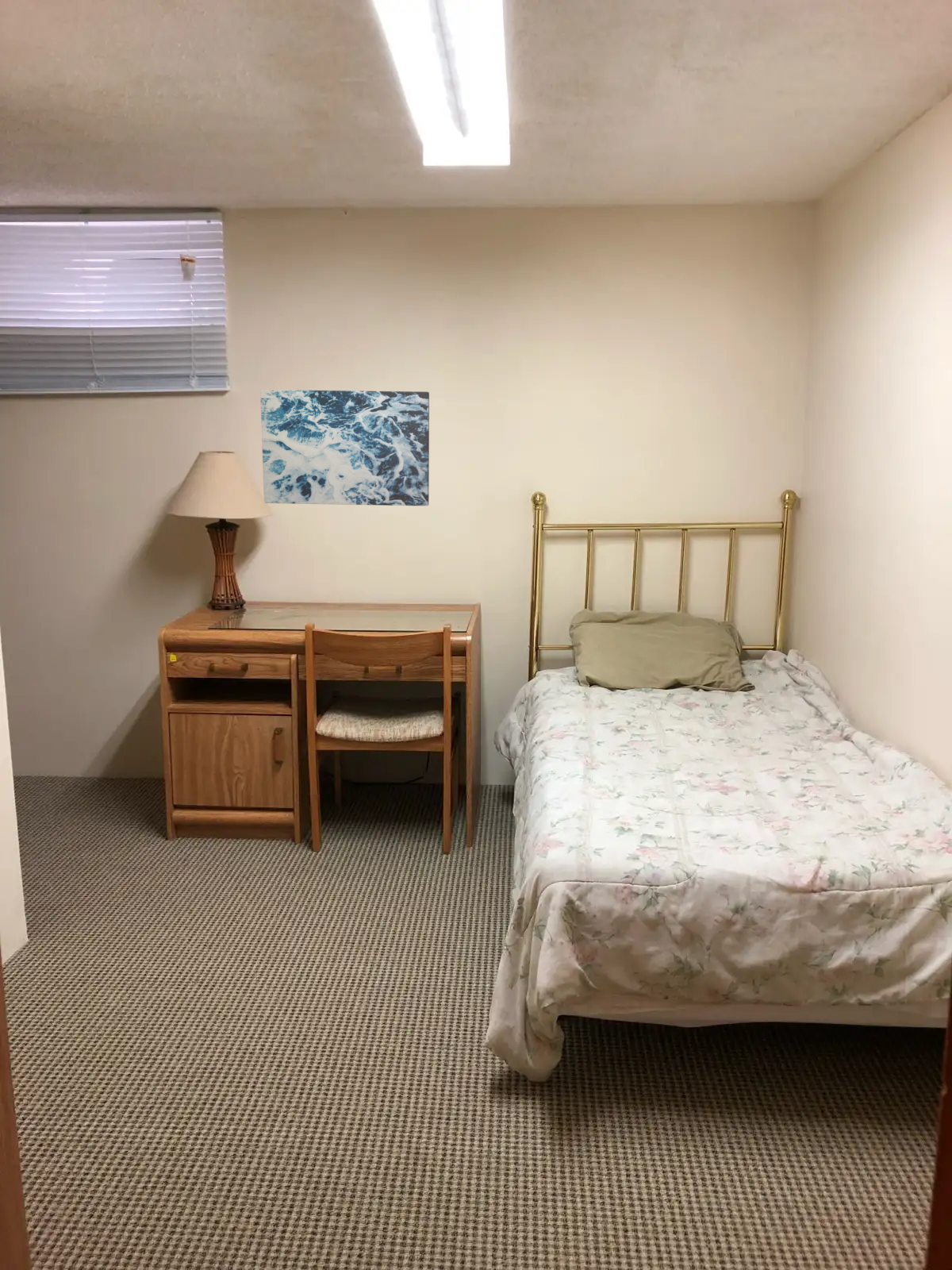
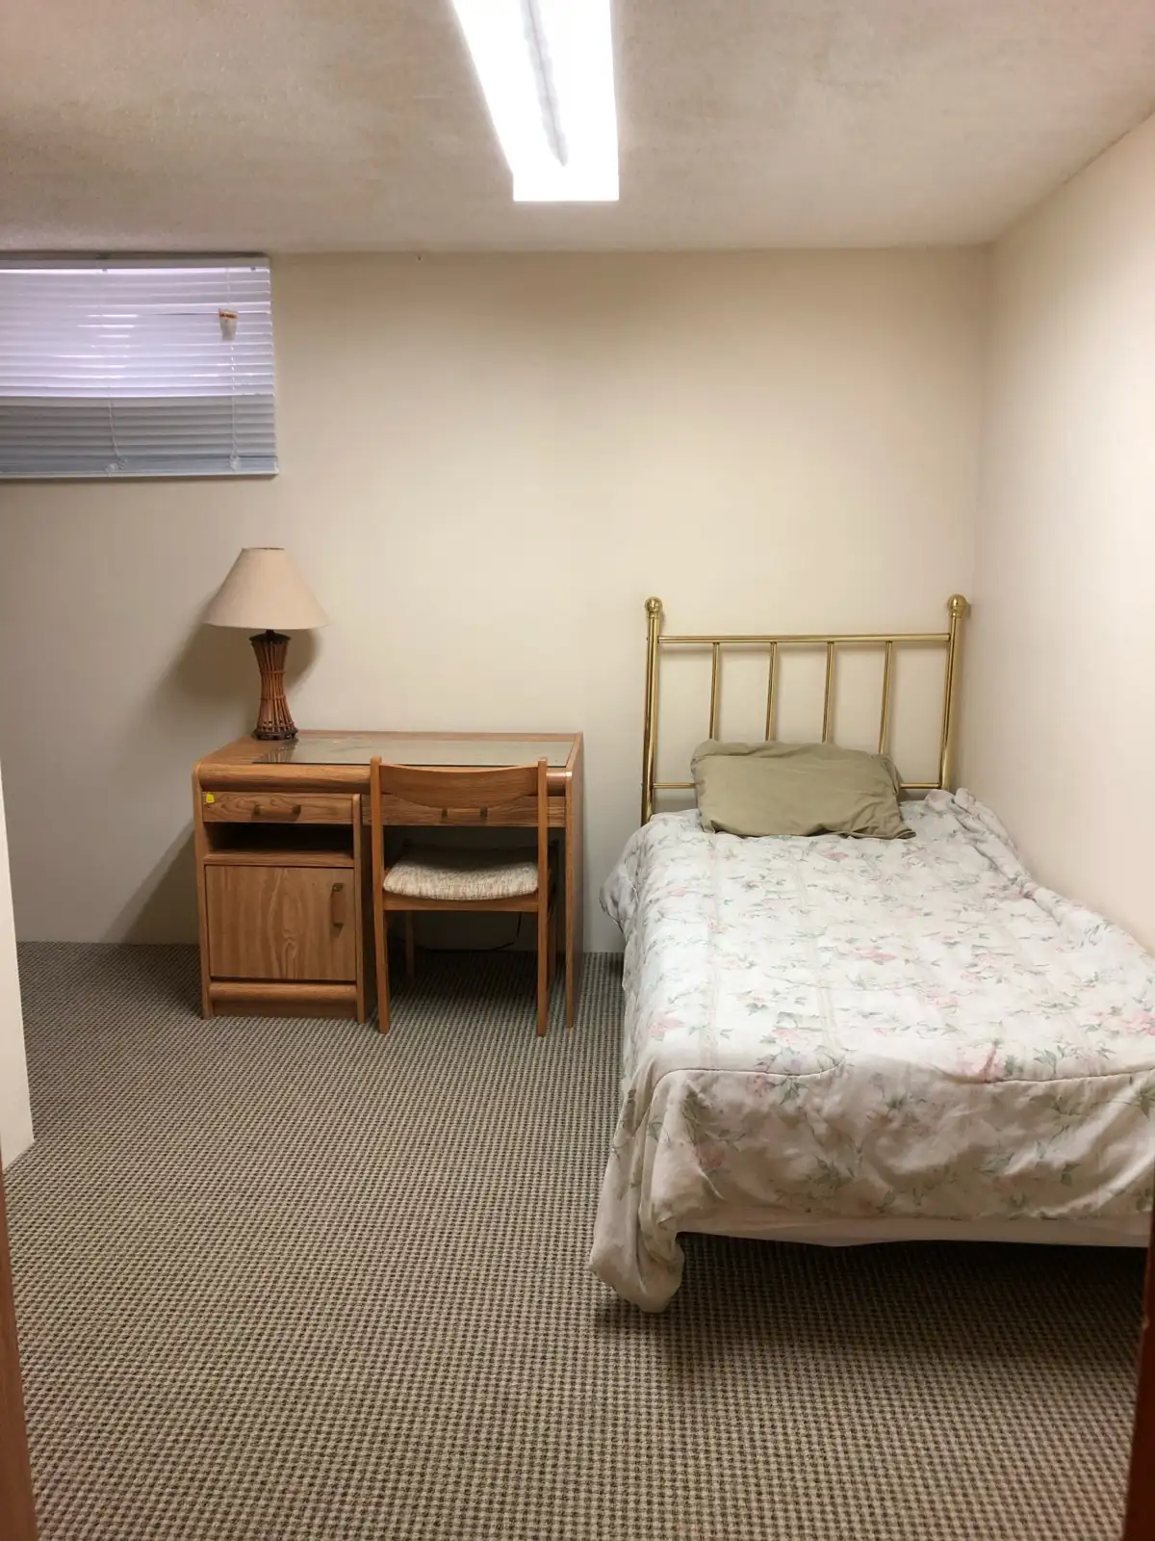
- wall art (345, 448)
